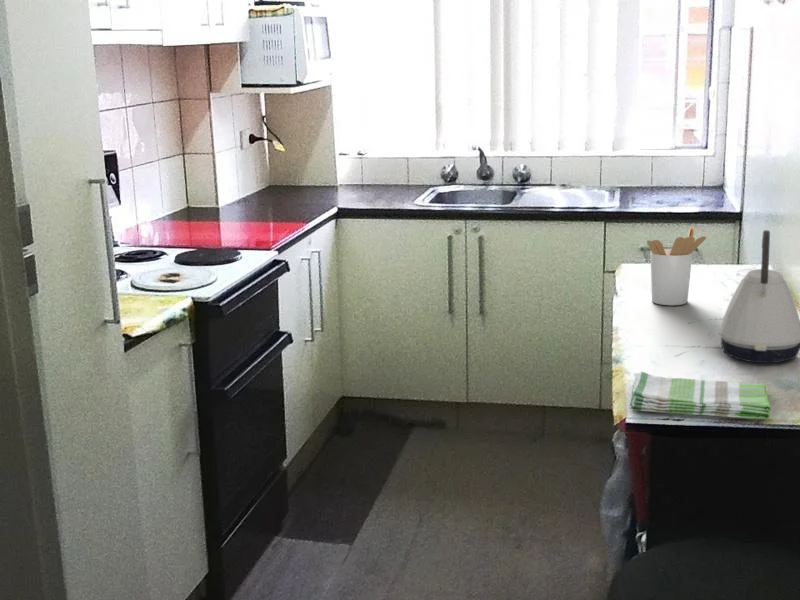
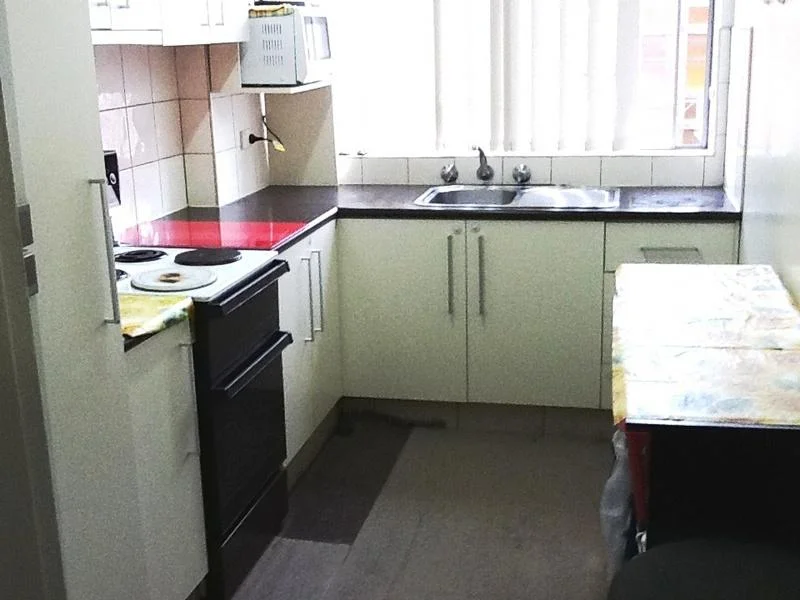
- dish towel (698, 391)
- kettle (762, 293)
- utensil holder (676, 266)
